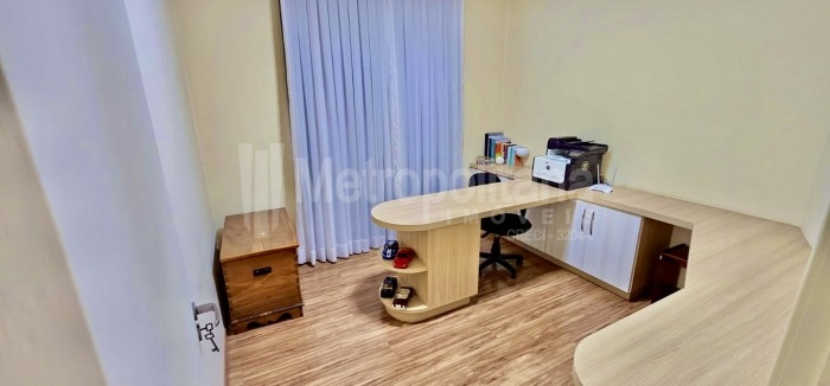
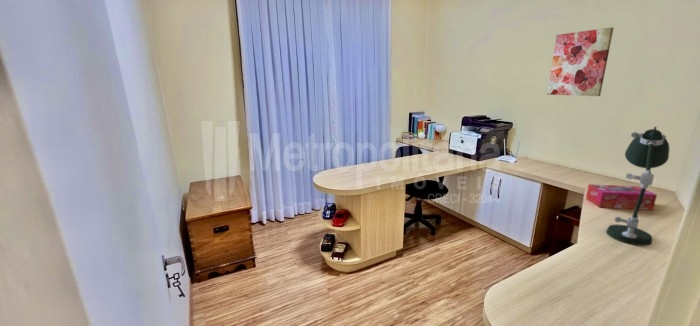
+ desk lamp (641, 183)
+ tissue box (619, 196)
+ wall art (577, 64)
